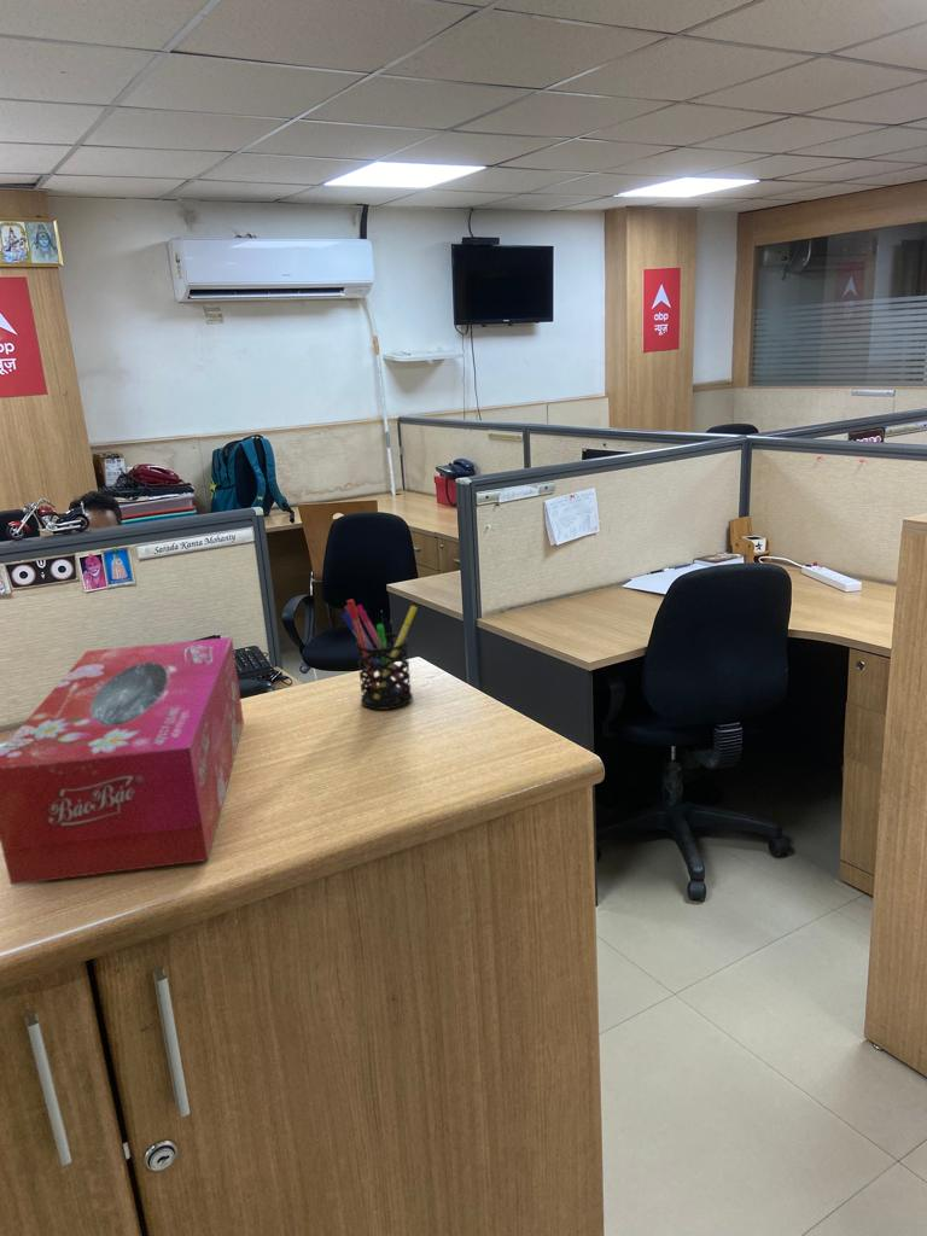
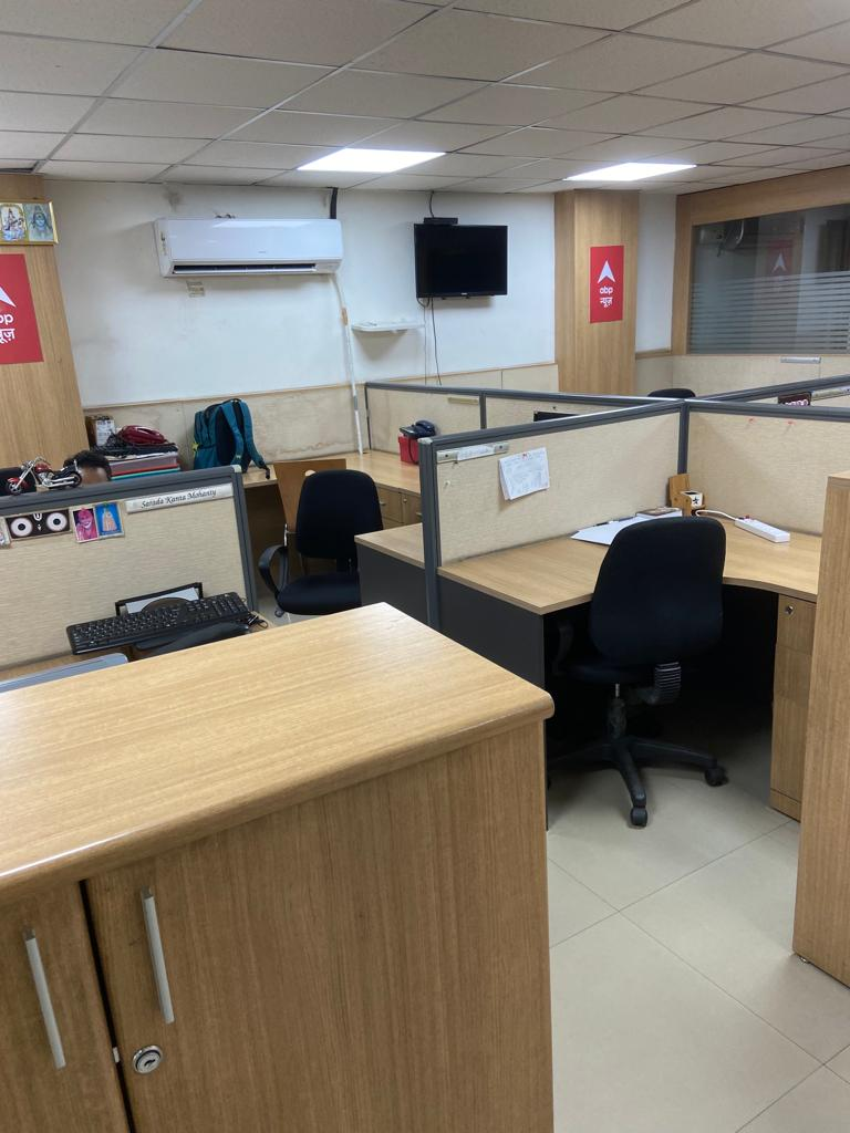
- pen holder (379, 651)
- tissue box (139, 741)
